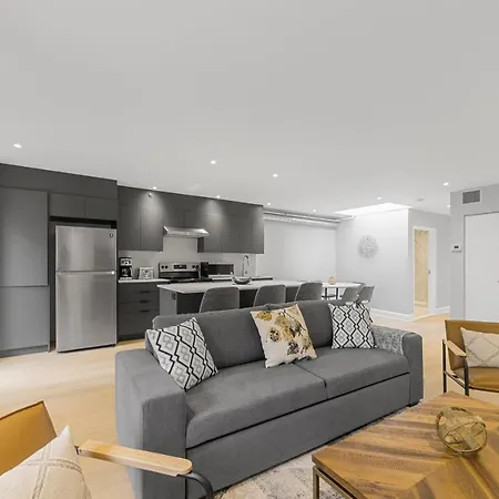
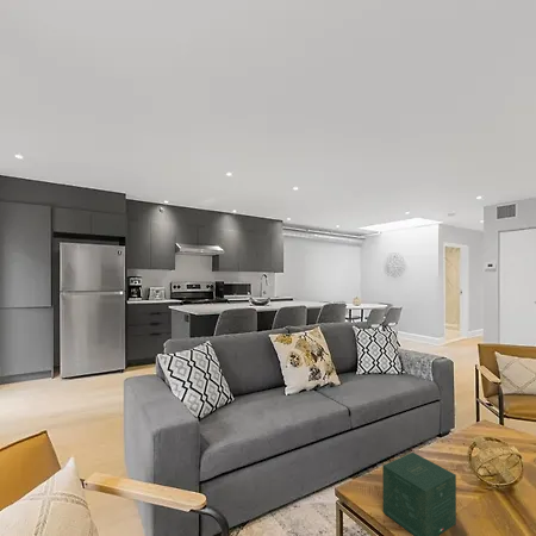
+ gift box (418, 493)
